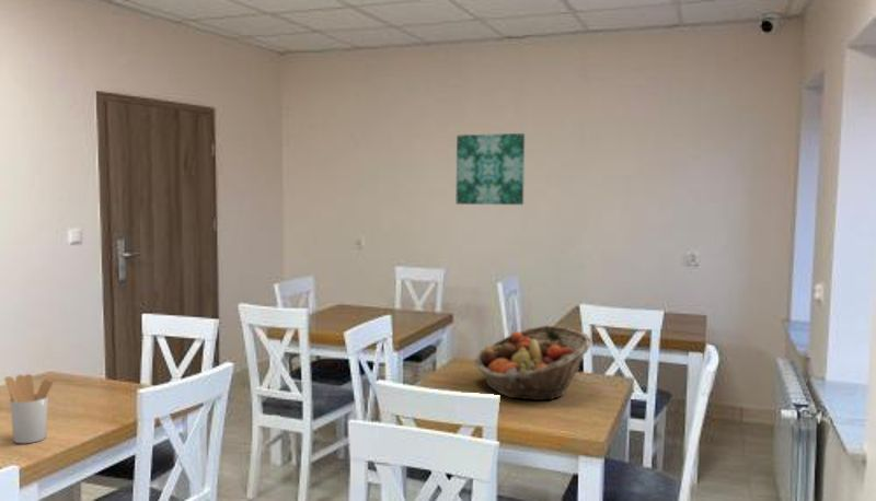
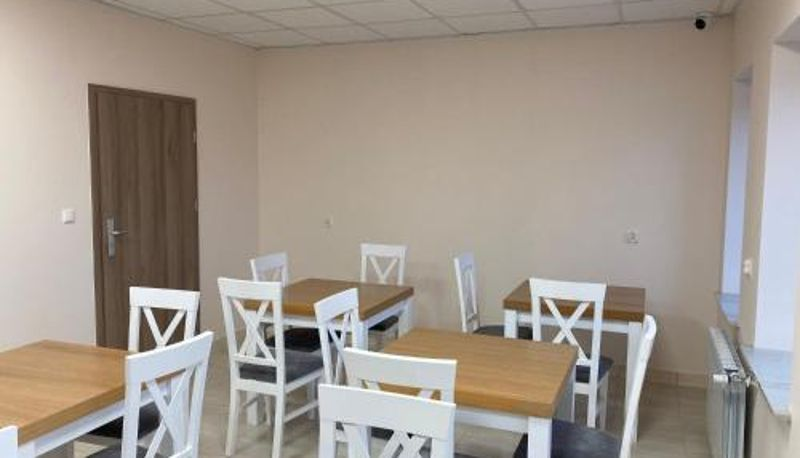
- wall art (489, 170)
- fruit basket (531, 360)
- utensil holder (25, 406)
